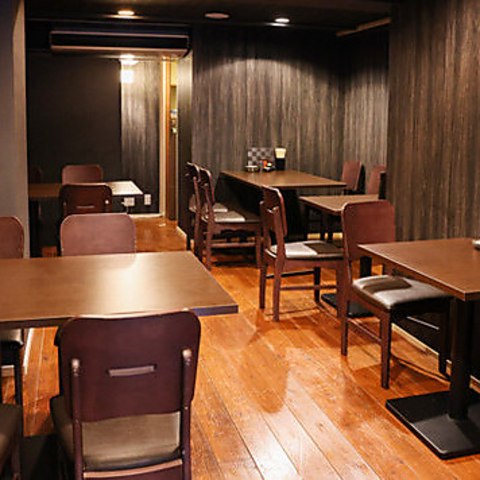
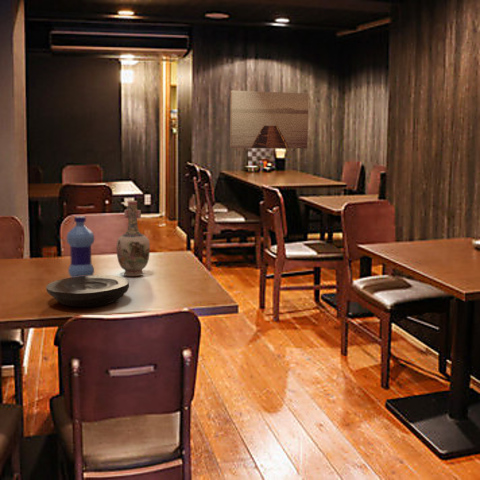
+ plate (88, 291)
+ vase (133, 238)
+ water bottle (80, 248)
+ wall art (269, 120)
